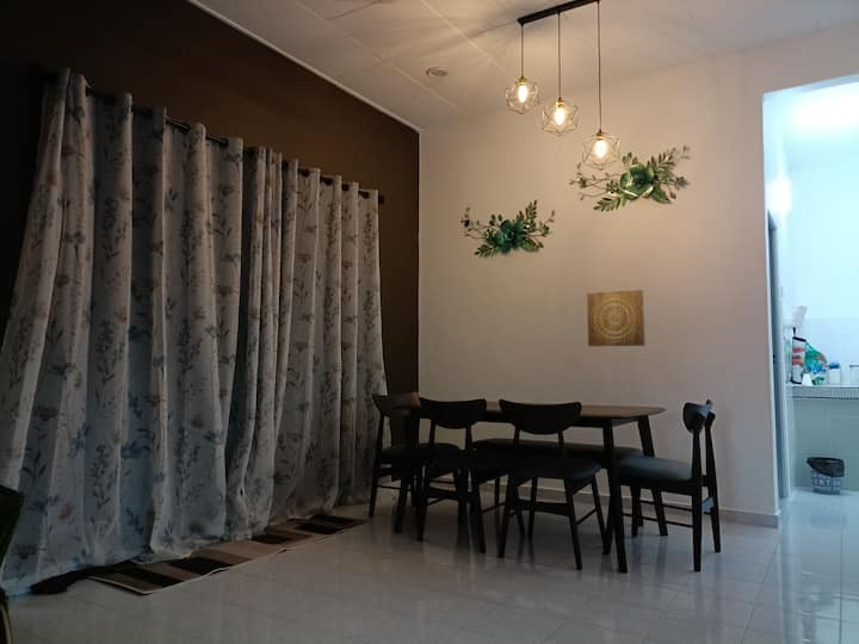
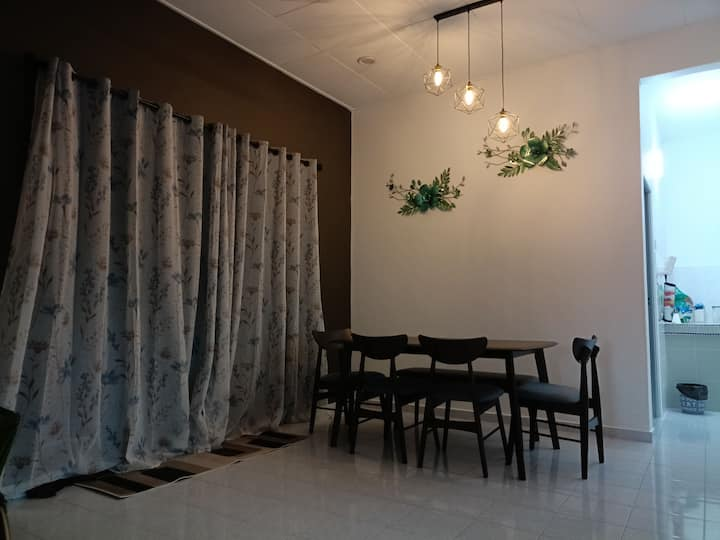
- wall art (614, 318)
